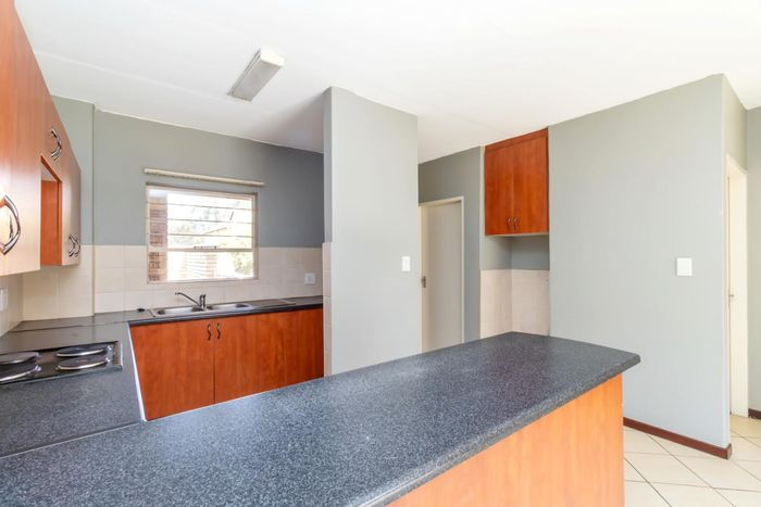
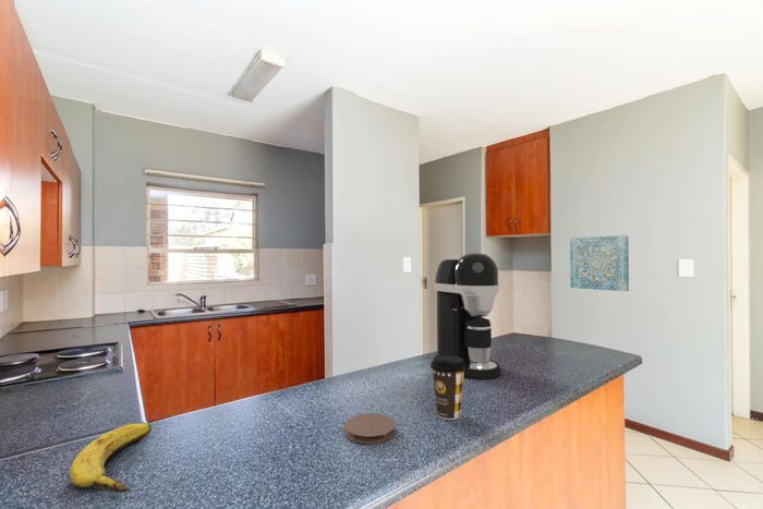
+ coaster (370, 427)
+ banana (111, 456)
+ coffee maker (465, 310)
+ coffee cup (448, 386)
+ wall art (597, 263)
